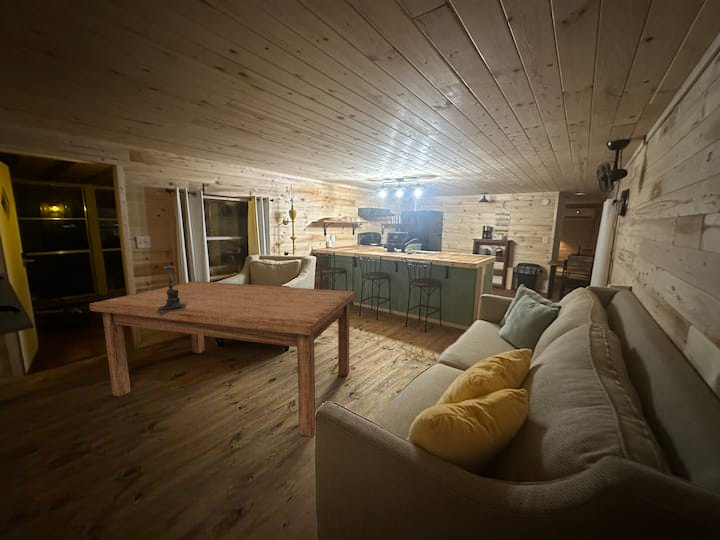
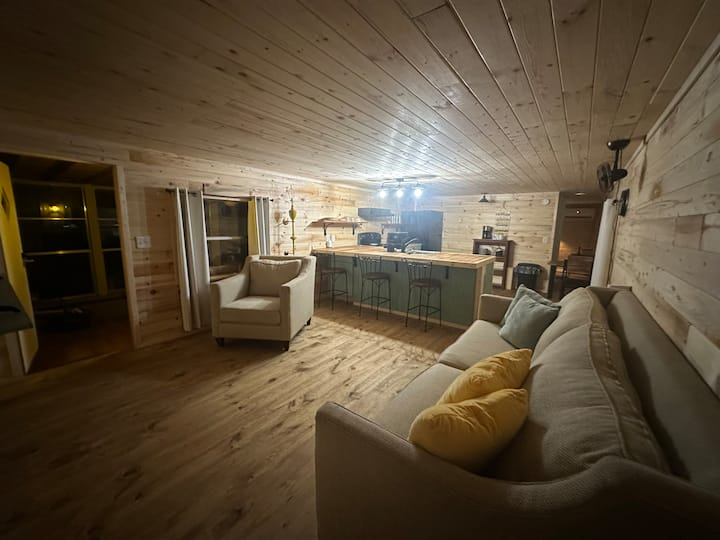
- dining table (238, 339)
- candle holder (170, 283)
